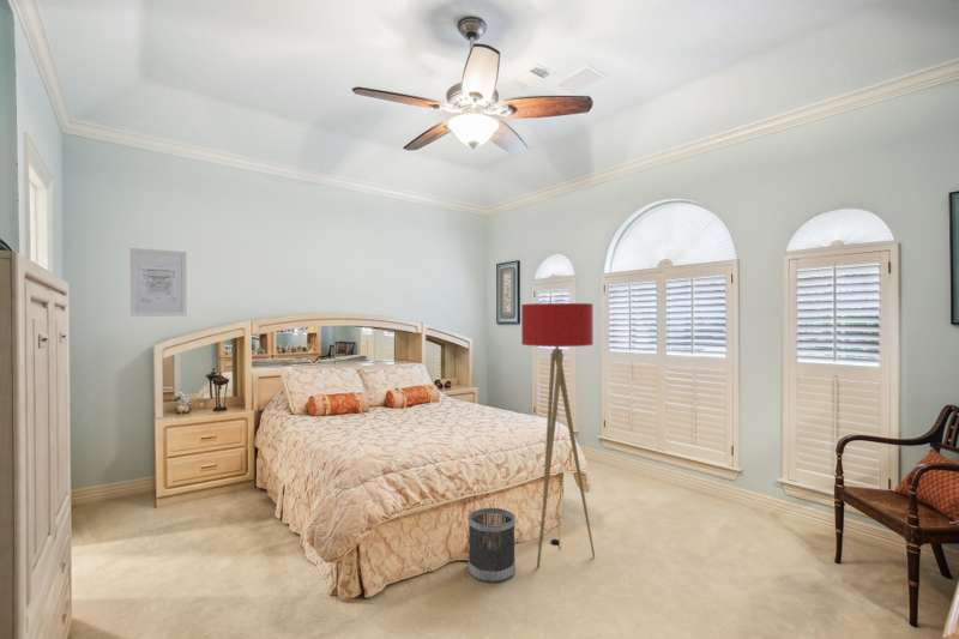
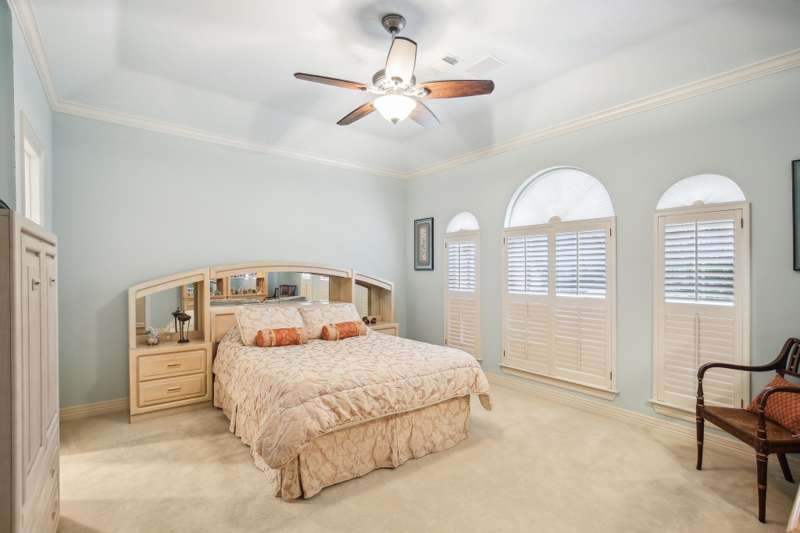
- wall art (158, 283)
- wastebasket (491, 543)
- floor lamp (554, 428)
